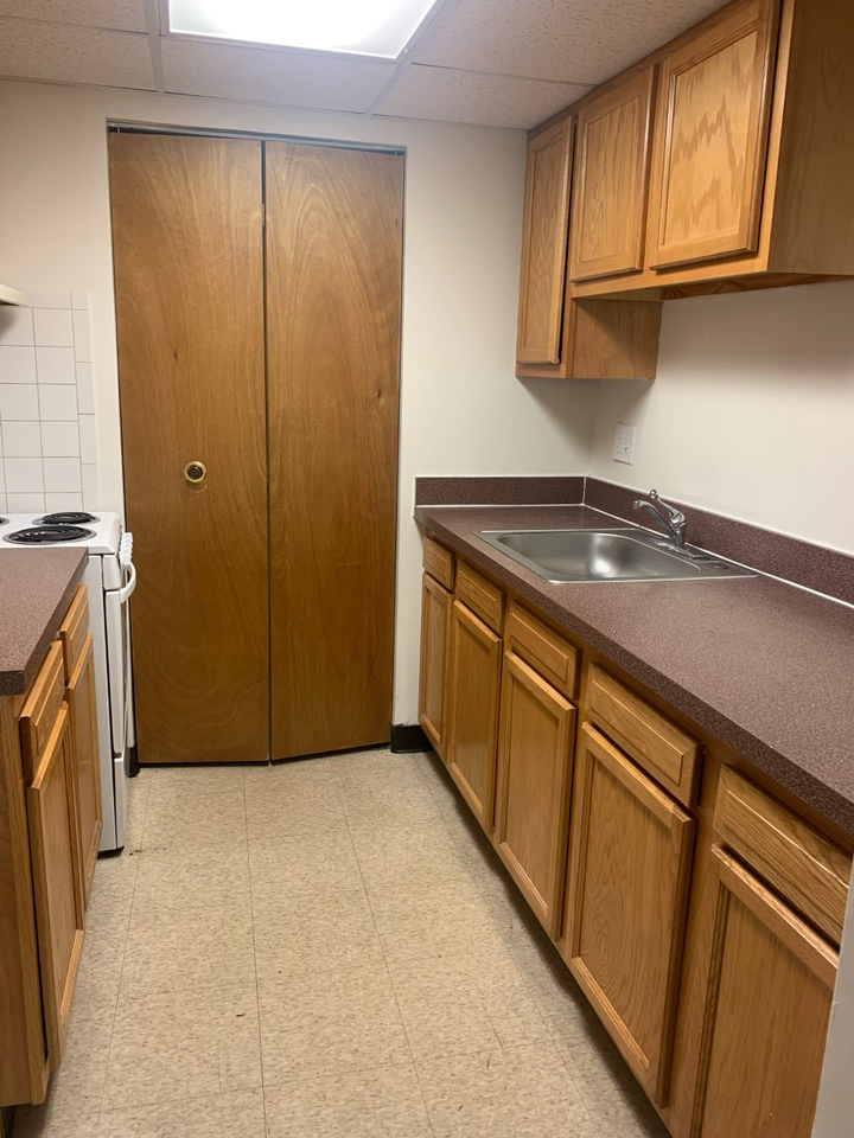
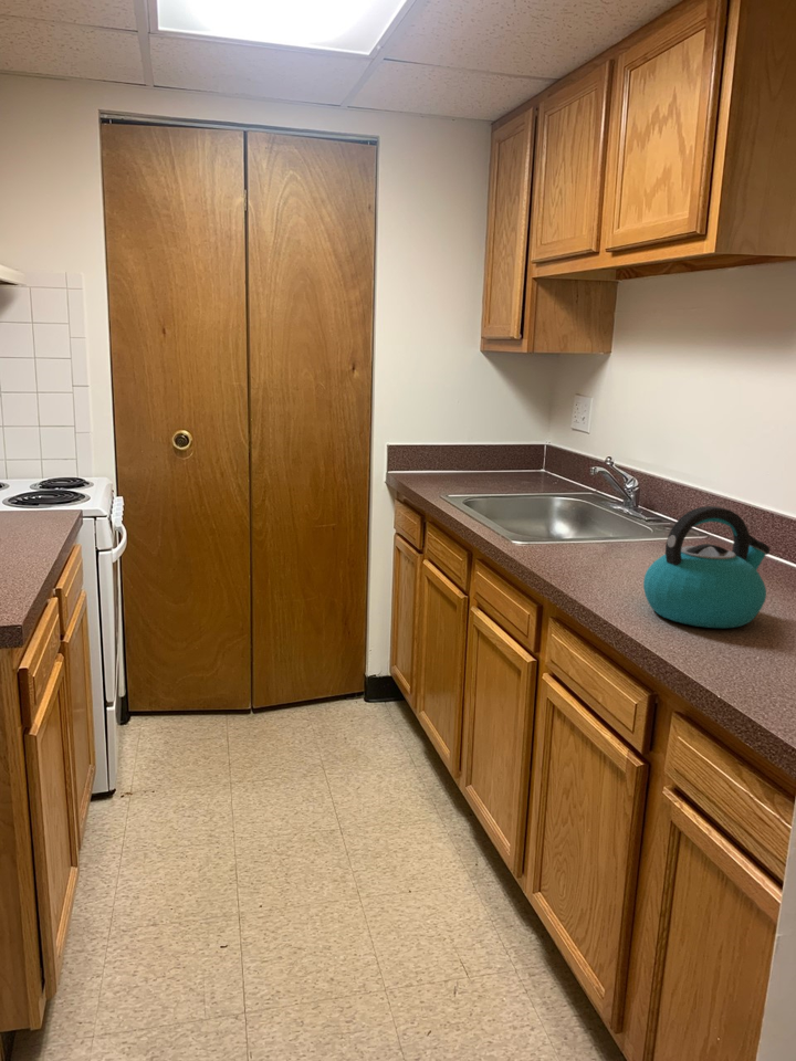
+ kettle (713, 560)
